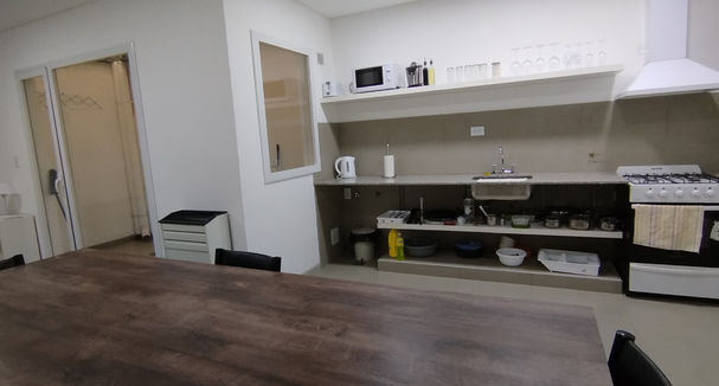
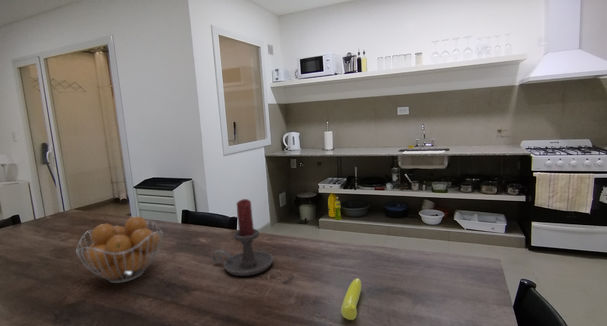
+ banana (352, 297)
+ candle holder (239, 233)
+ fruit basket (122, 248)
